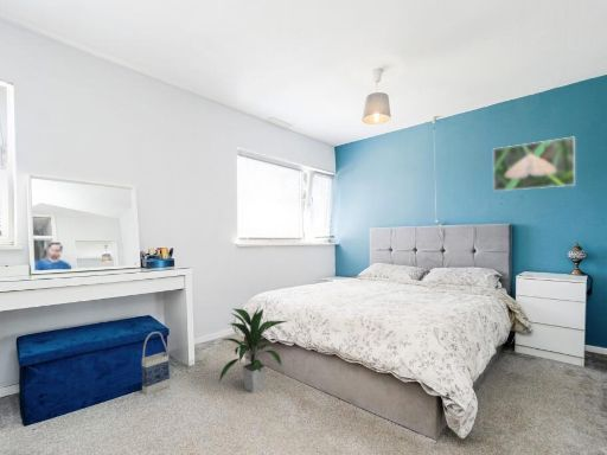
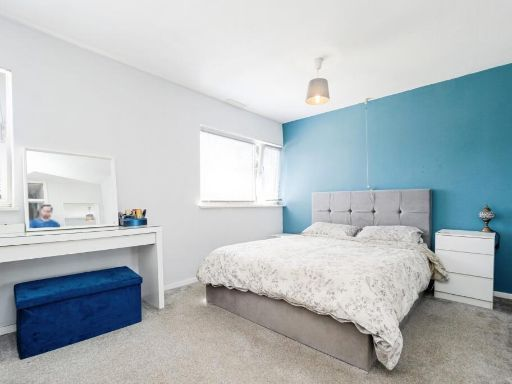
- indoor plant (250, 346)
- bag (155, 359)
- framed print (531, 166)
